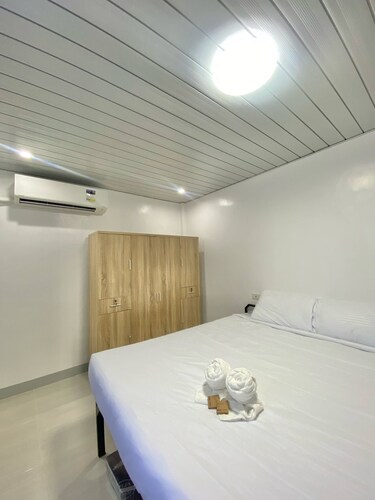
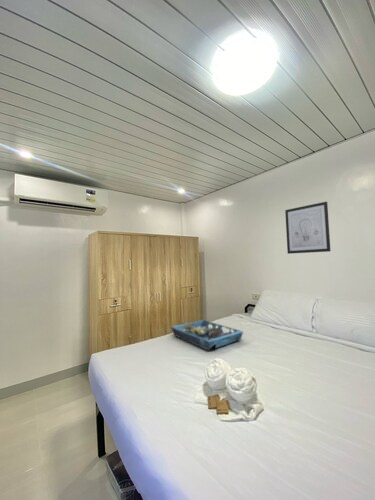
+ wall art (306, 229)
+ serving tray (205, 332)
